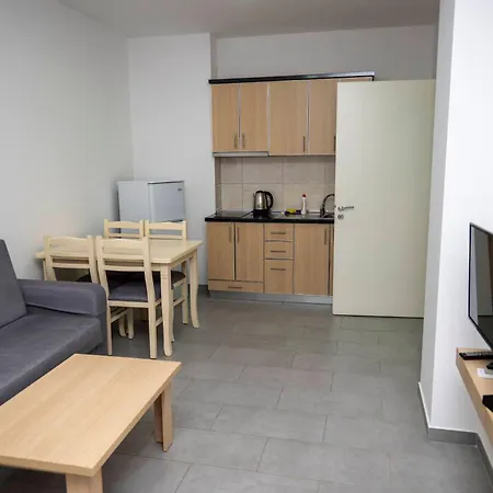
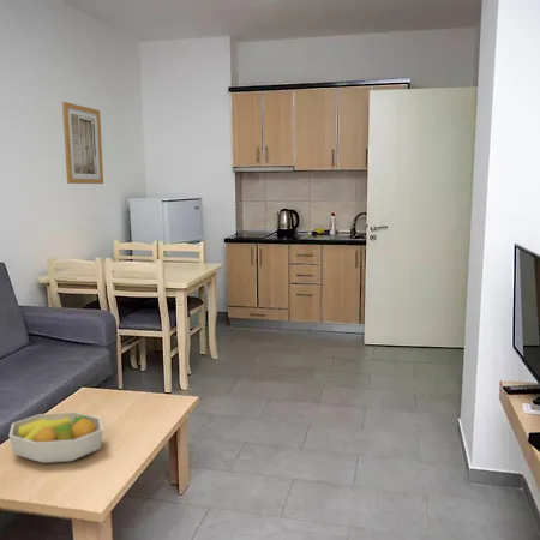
+ wall art (84, 145)
+ fruit bowl (56, 433)
